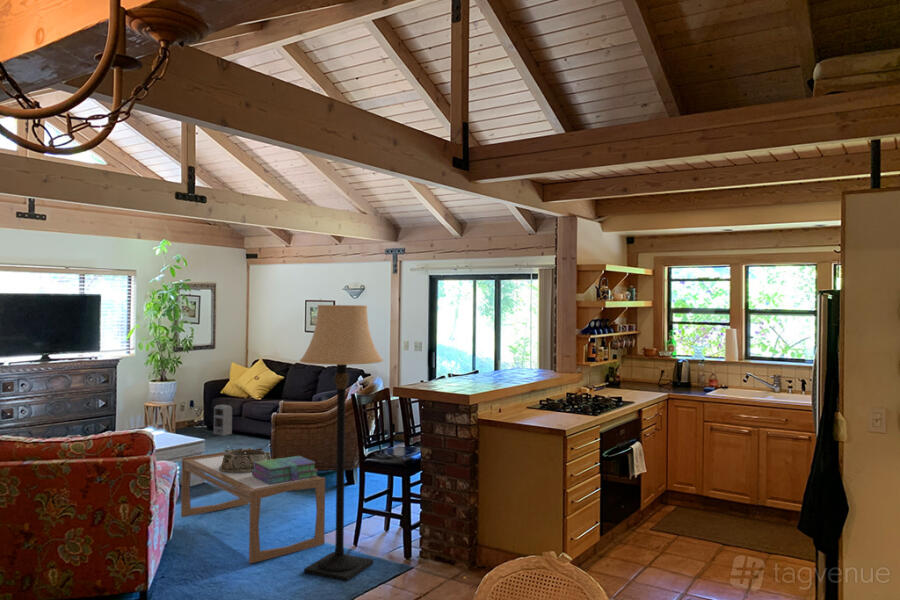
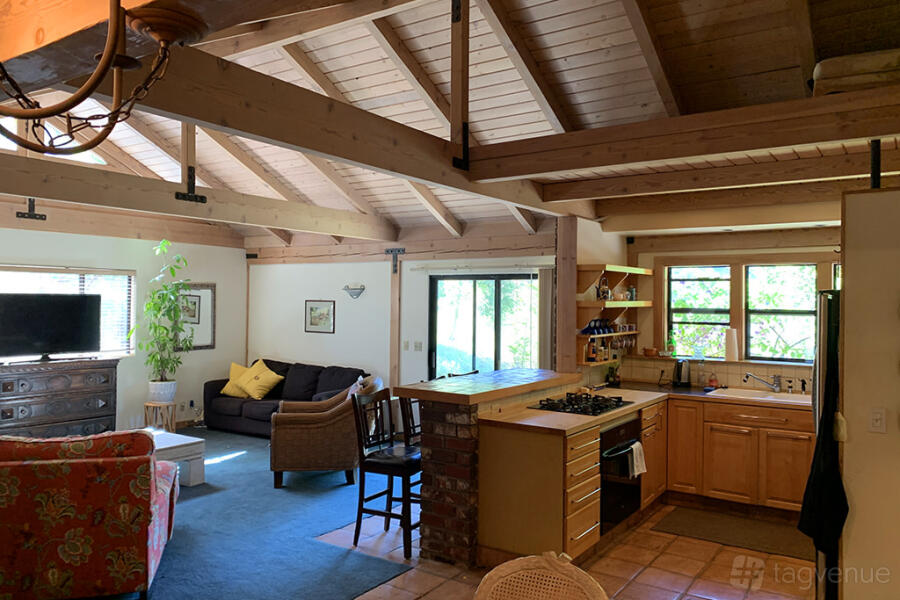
- speaker (222, 419)
- lamp (340, 436)
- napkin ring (244, 457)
- stack of books (285, 467)
- coffee table (248, 498)
